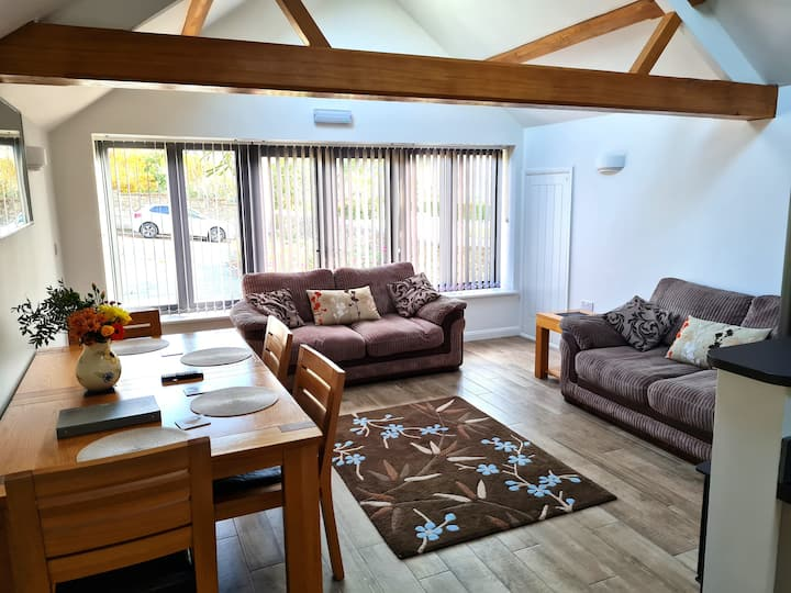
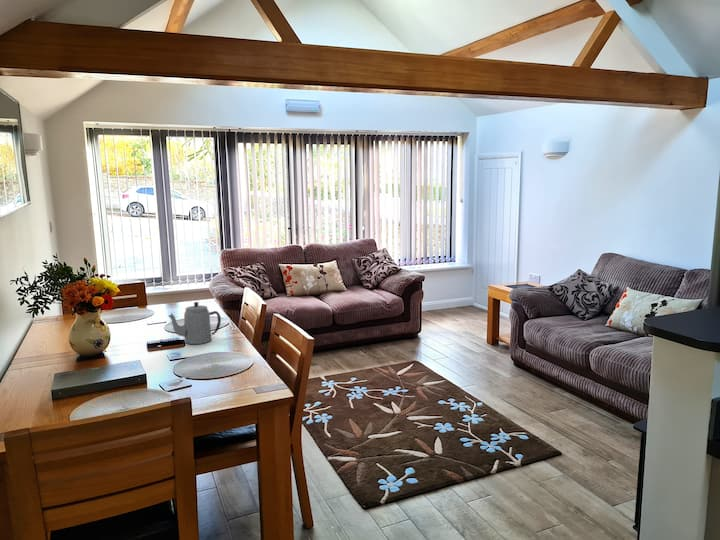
+ teapot (195, 321)
